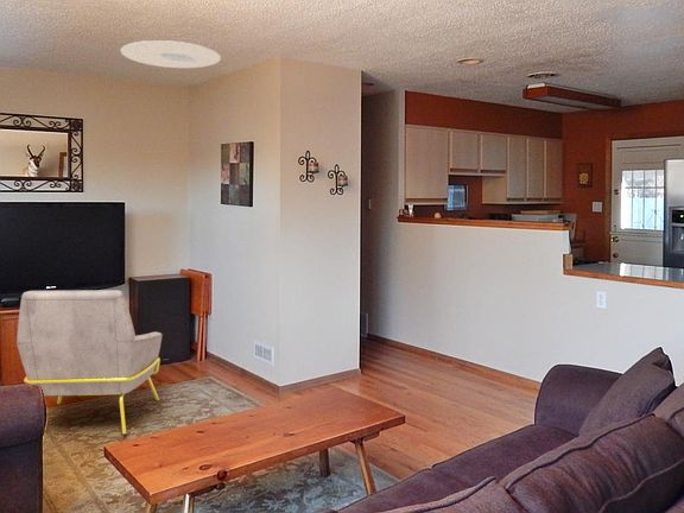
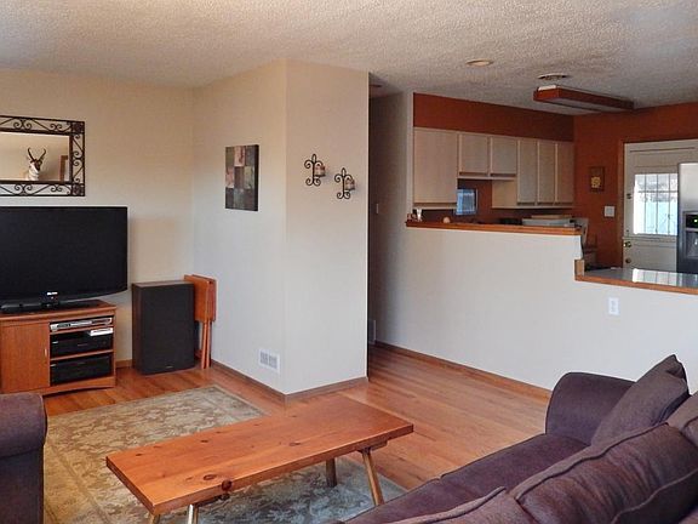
- ceiling light (171, 50)
- armchair (91, 353)
